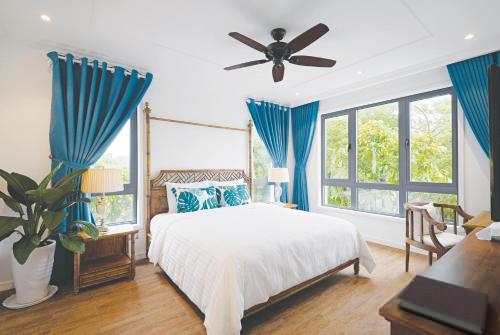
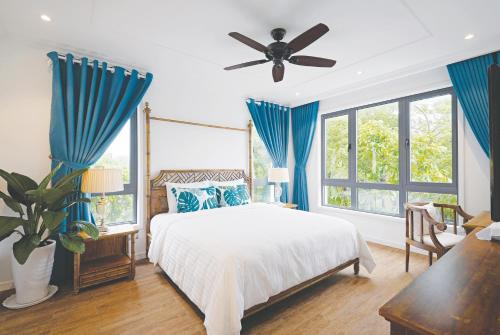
- notebook (443, 300)
